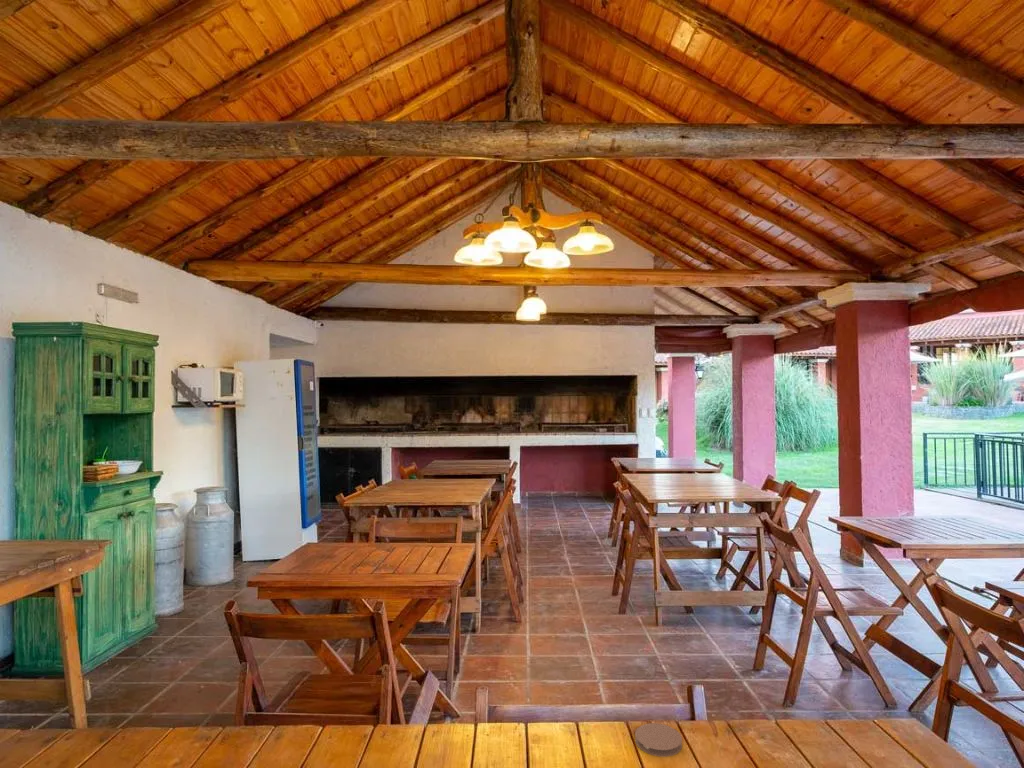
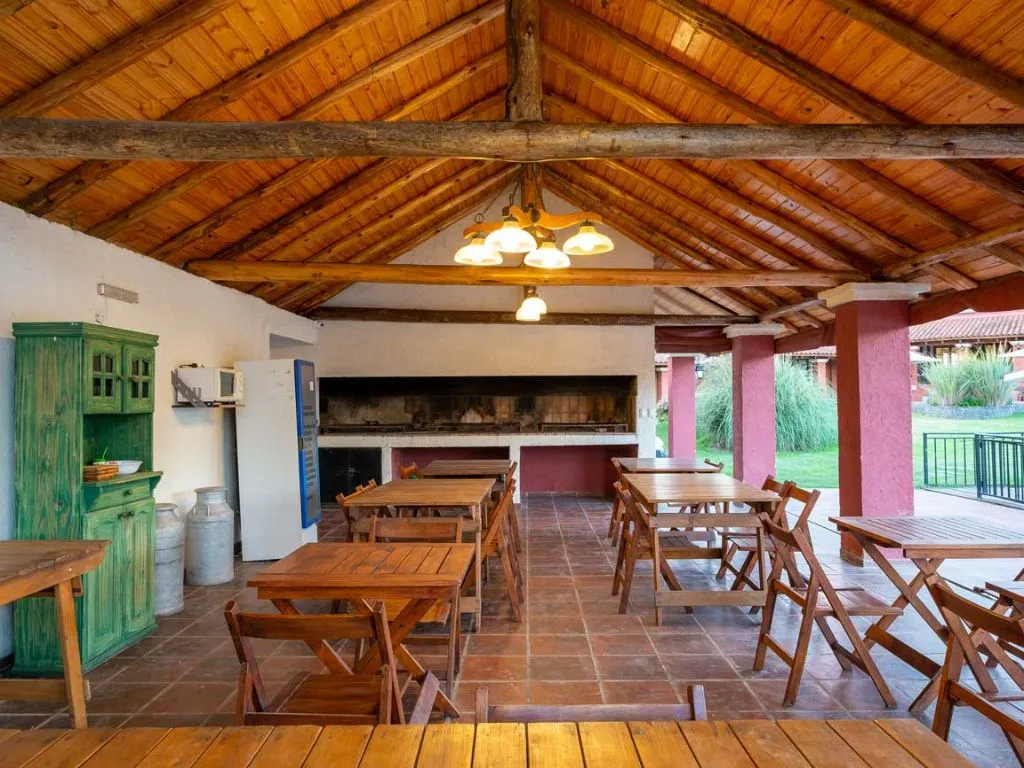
- coaster (658, 739)
